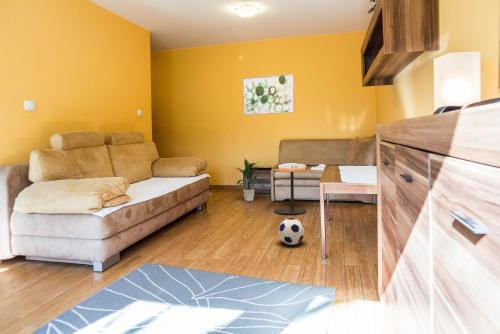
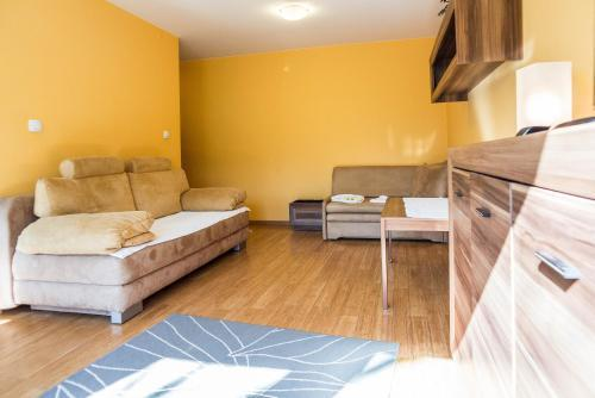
- side table (291, 190)
- wall art (268, 95)
- soccer ball (291, 231)
- indoor plant (250, 179)
